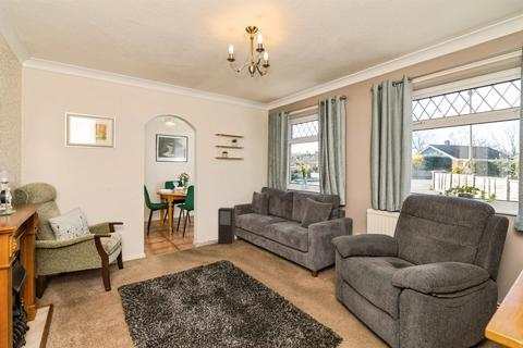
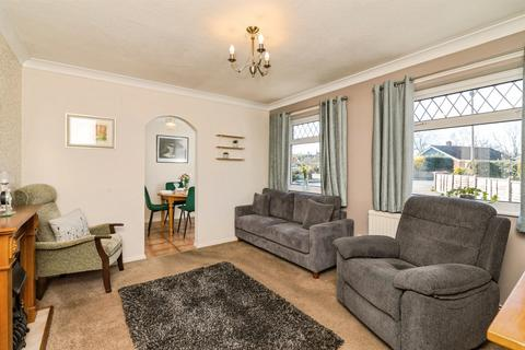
- cabinet (227, 225)
